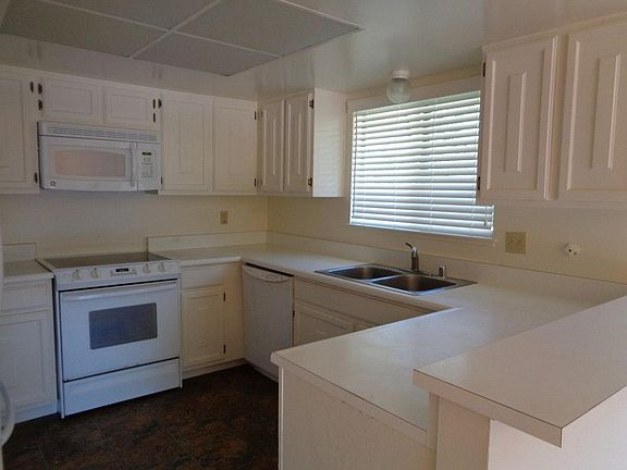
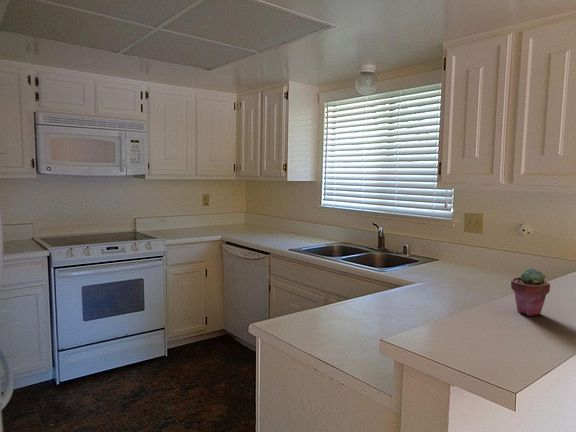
+ potted succulent (529, 290)
